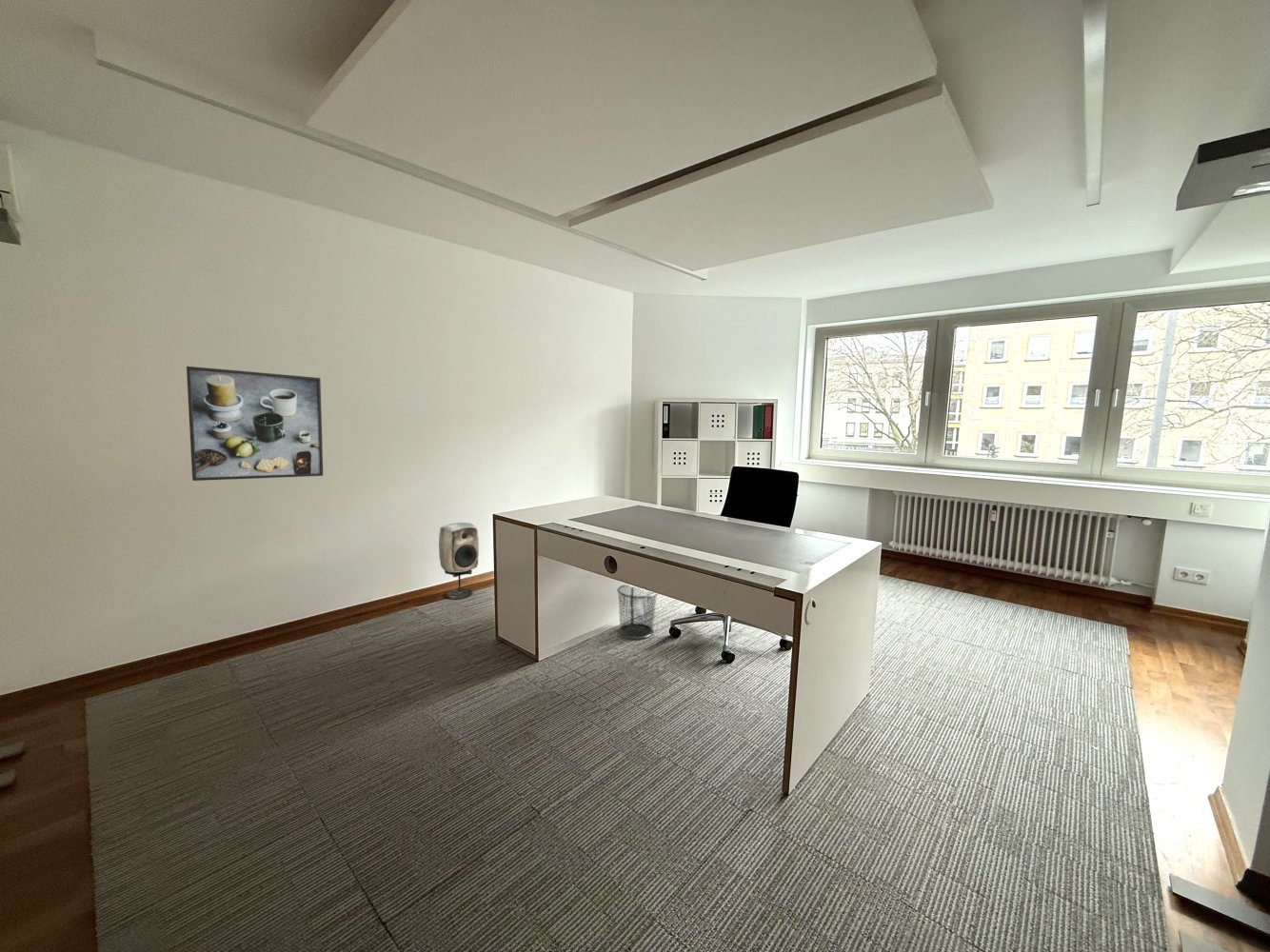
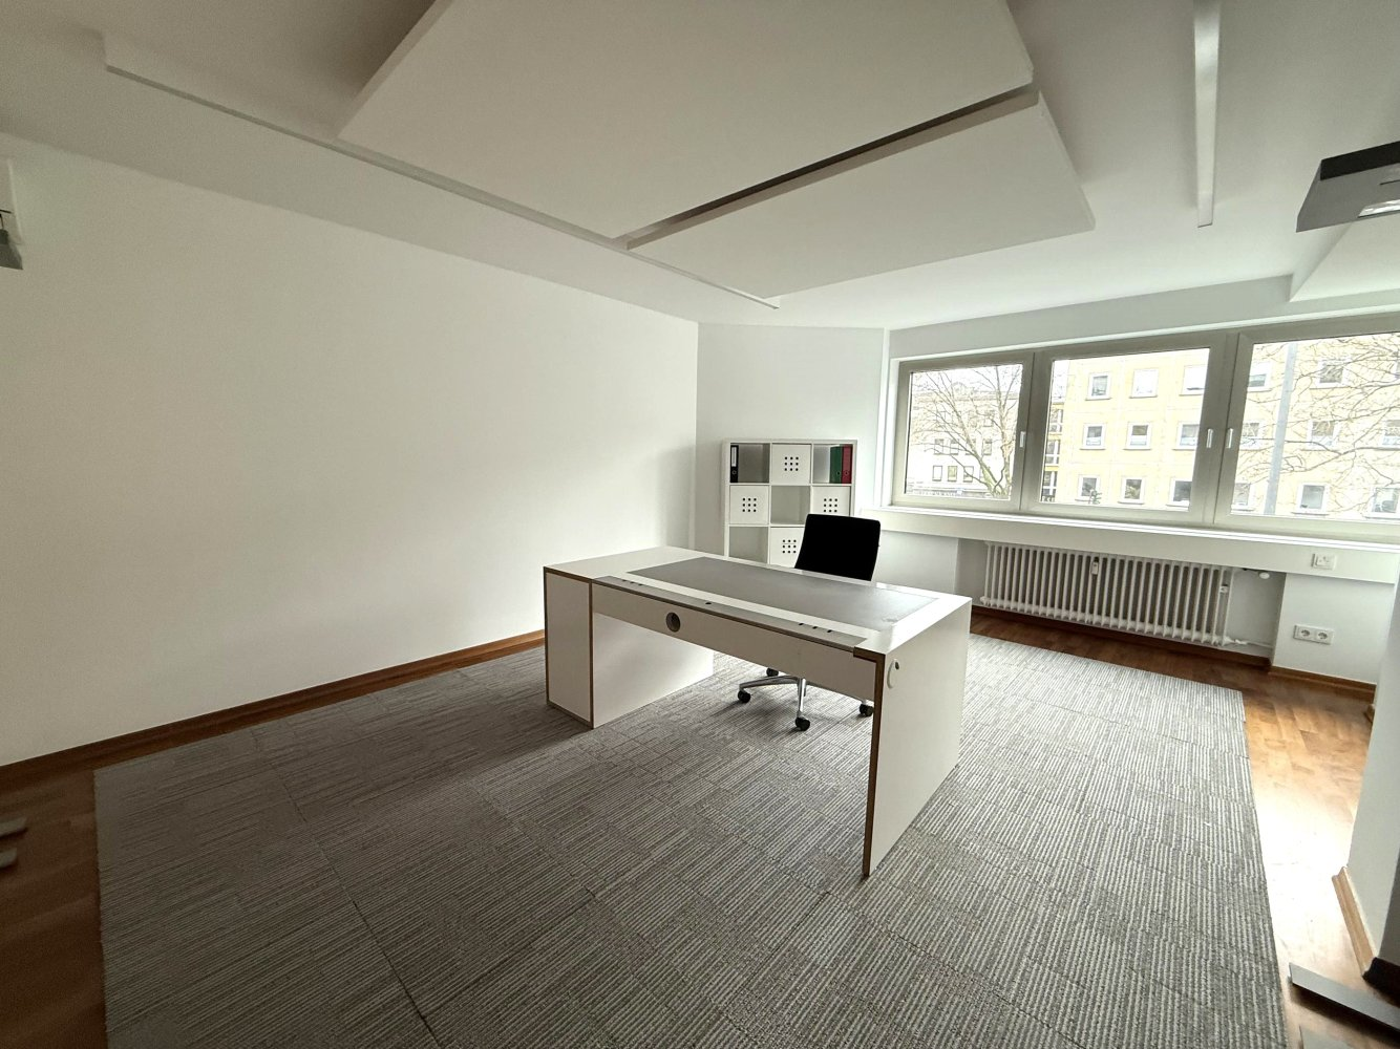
- speaker (458, 559)
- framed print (260, 426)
- waste bin (637, 610)
